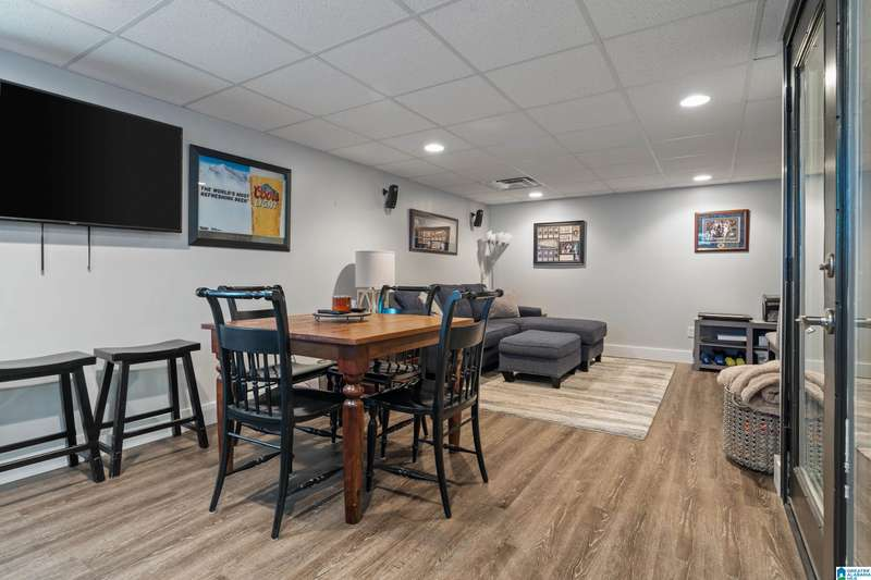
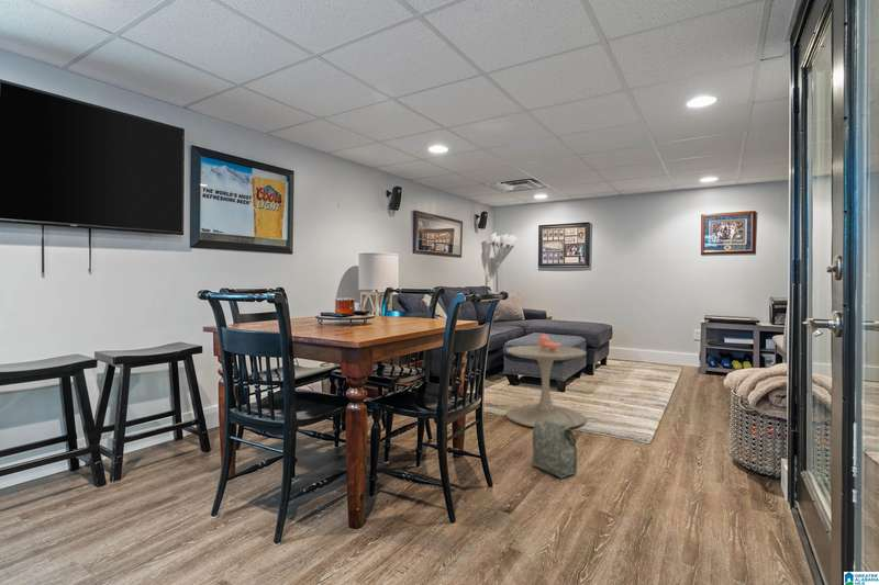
+ side table (545, 383)
+ decorative bowl (548, 341)
+ bag (554, 445)
